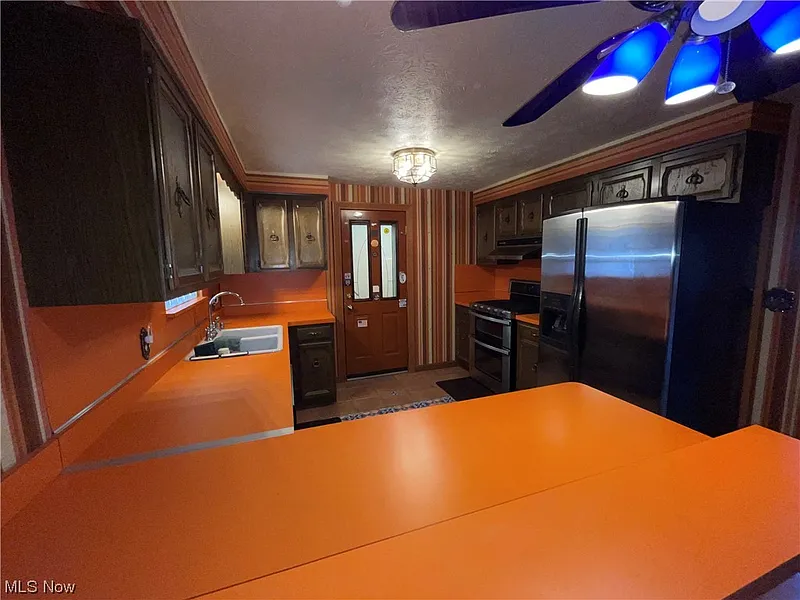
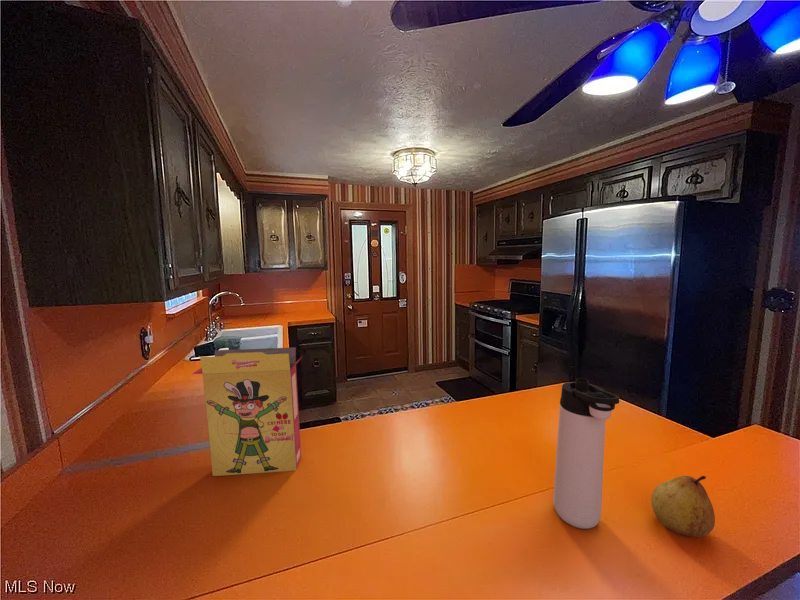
+ cereal box (253, 408)
+ thermos bottle (585, 455)
+ fruit (682, 497)
